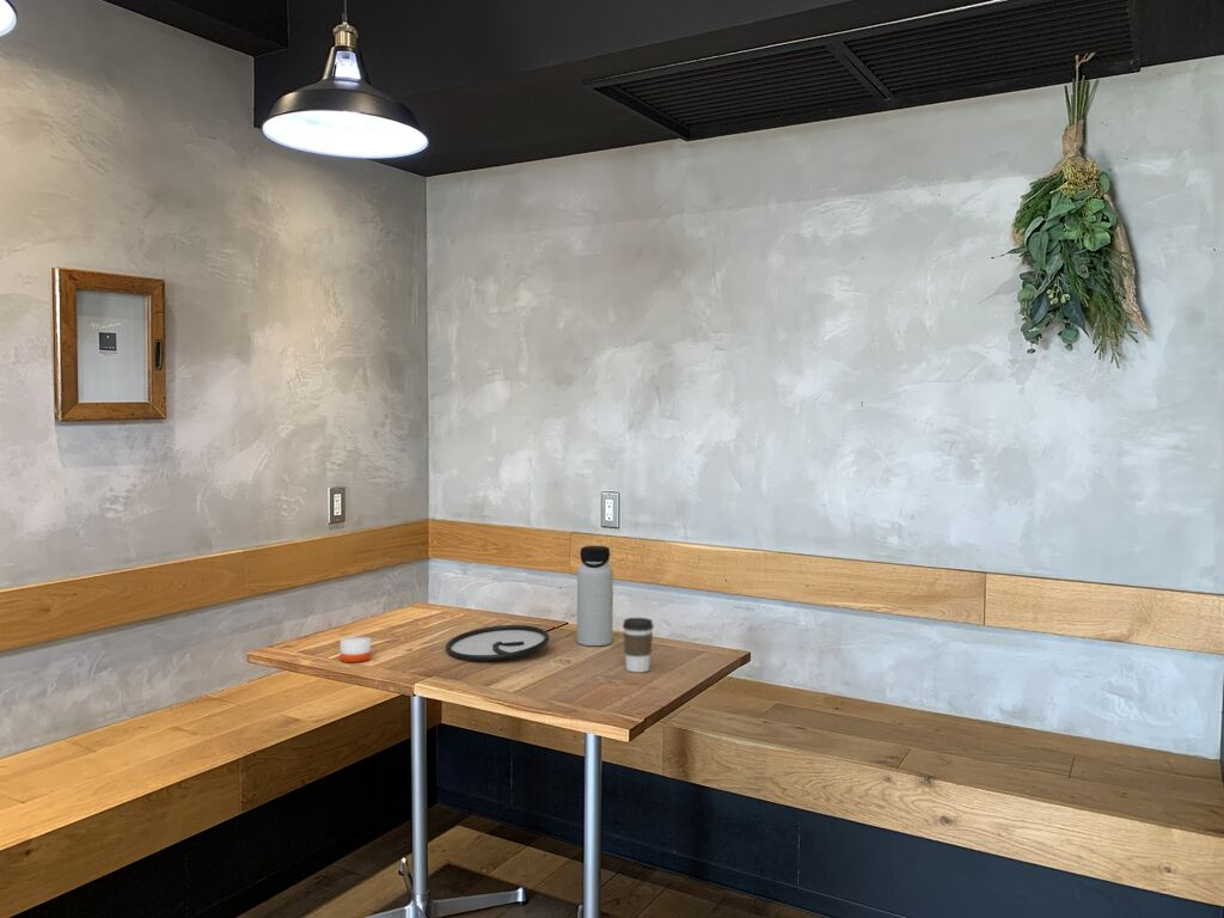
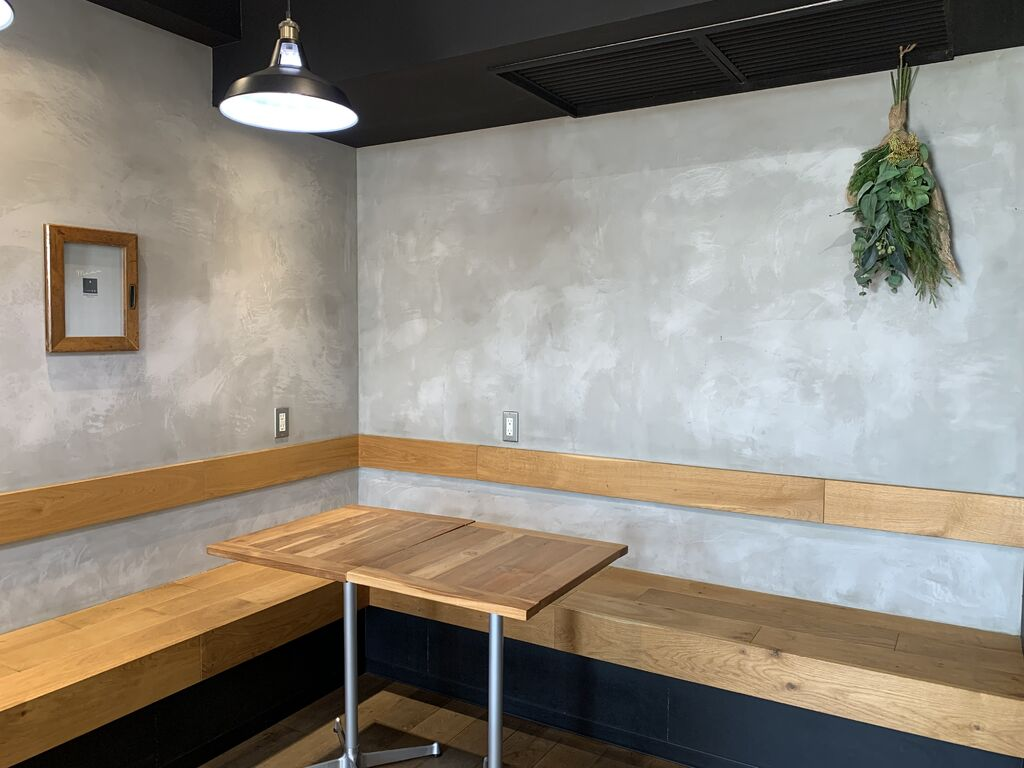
- candle (355, 638)
- plate (497, 642)
- water bottle (594, 594)
- coffee cup (637, 644)
